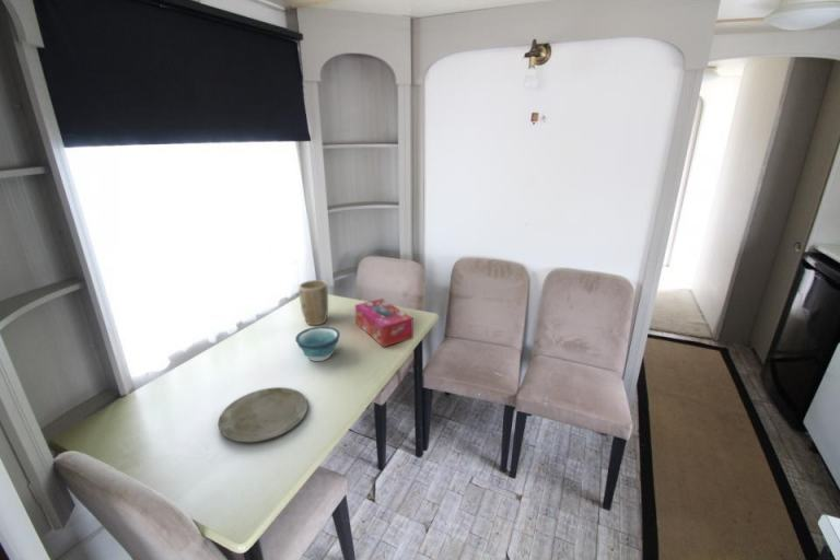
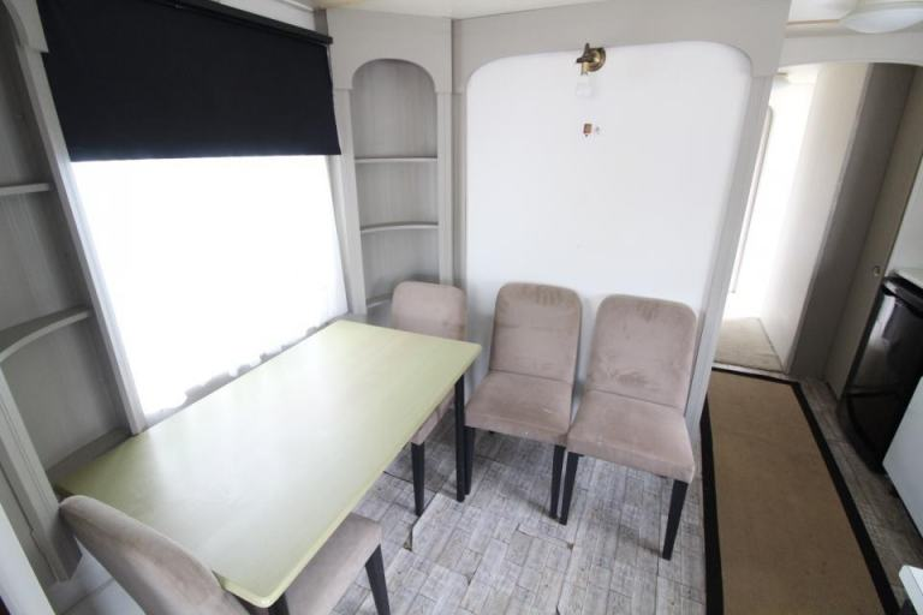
- plant pot (314, 303)
- tissue box (383, 320)
- plate (265, 413)
- bowl (318, 345)
